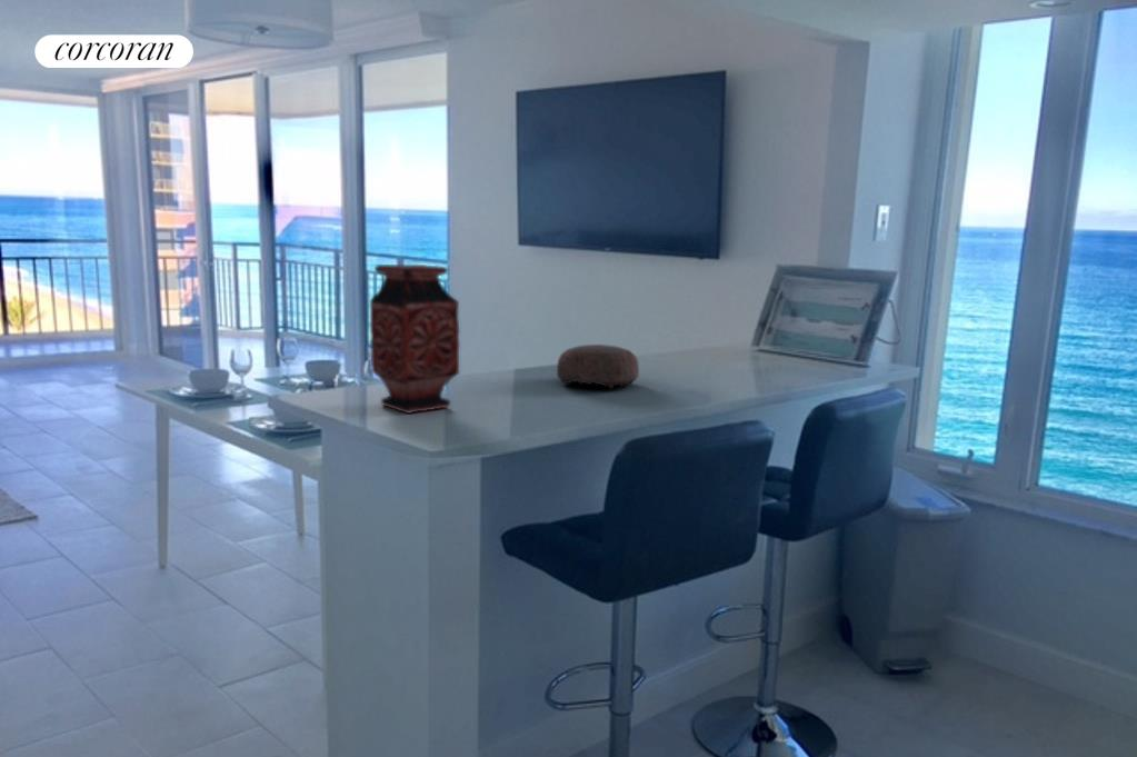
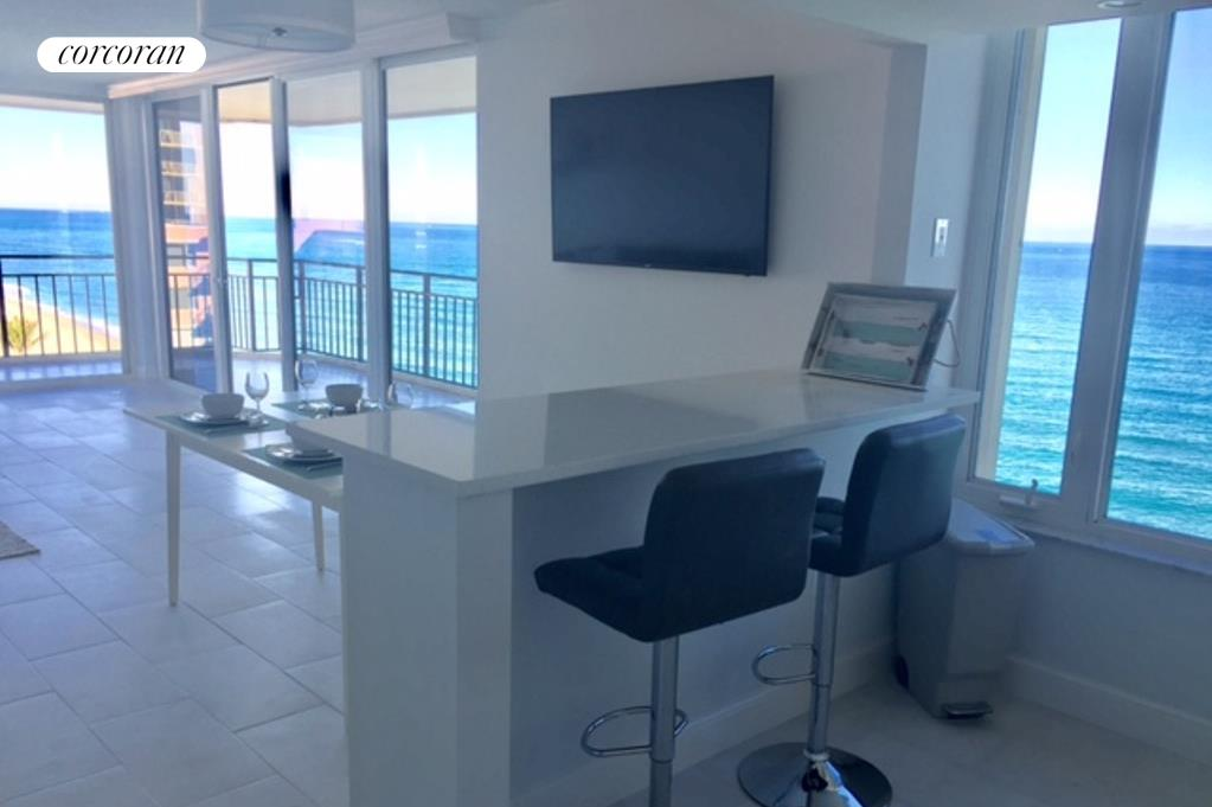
- vase (415, 337)
- decorative bowl (598, 363)
